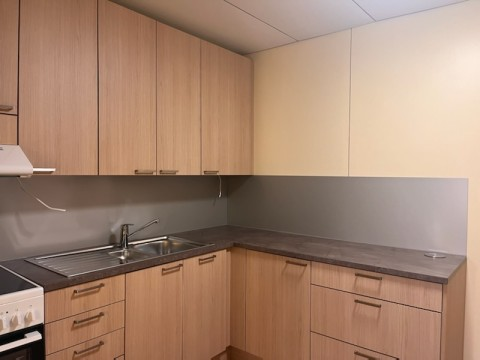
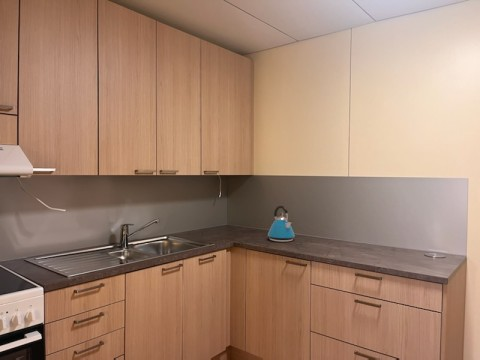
+ kettle (280, 222)
